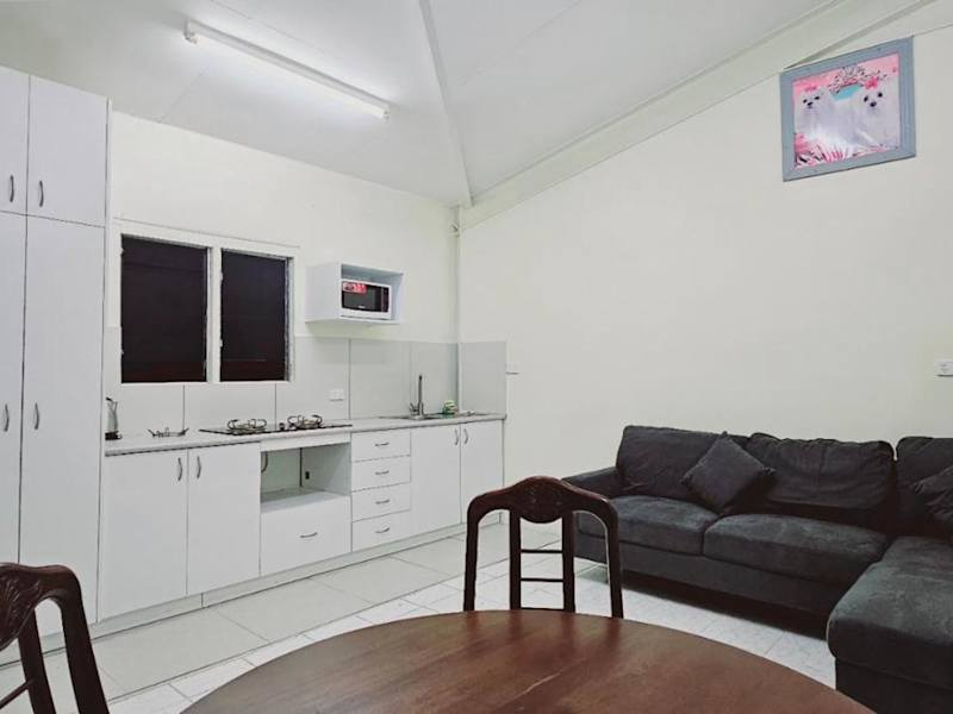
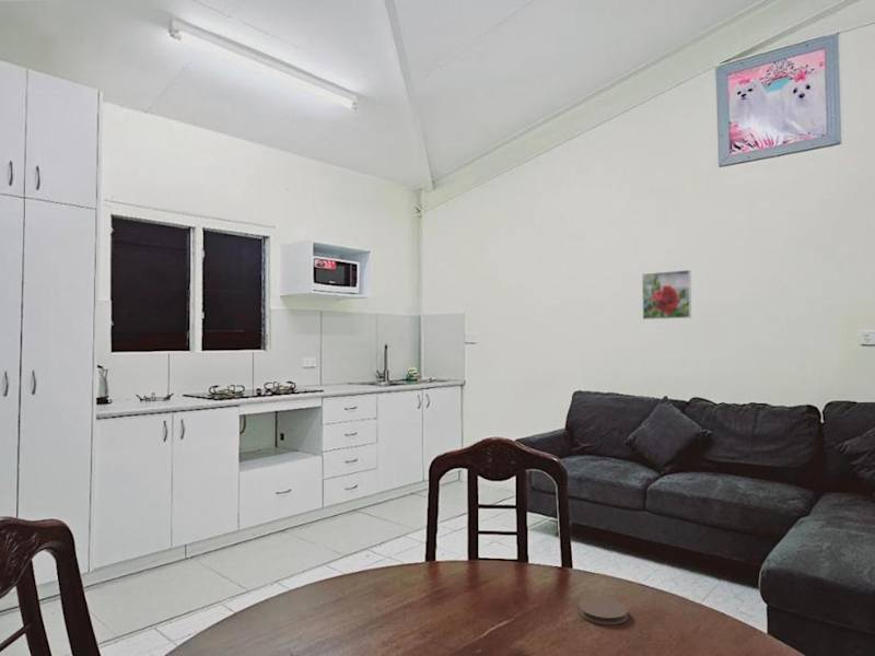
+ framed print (666, 295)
+ coaster (603, 609)
